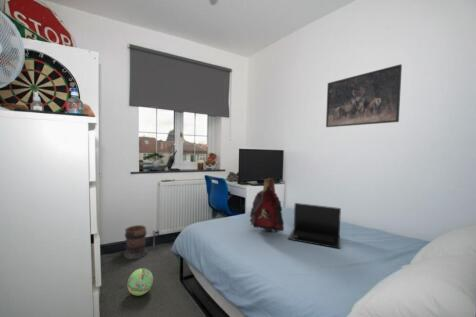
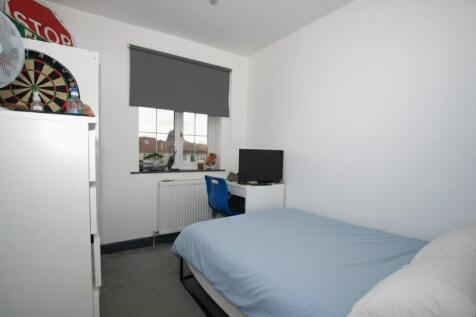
- baseball cap (266, 205)
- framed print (358, 100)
- laptop (315, 223)
- ball (140, 281)
- wooden barrel (135, 240)
